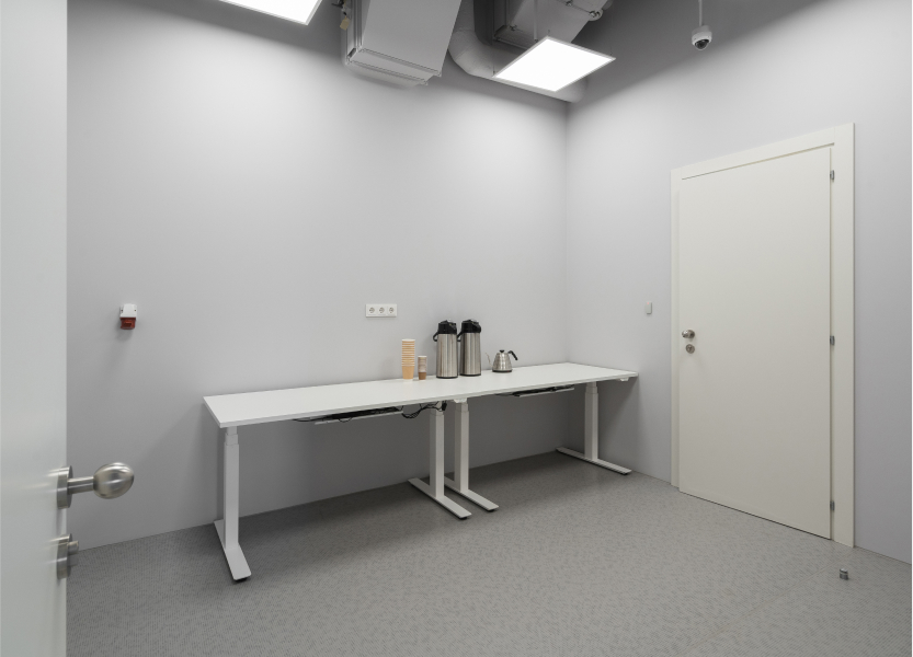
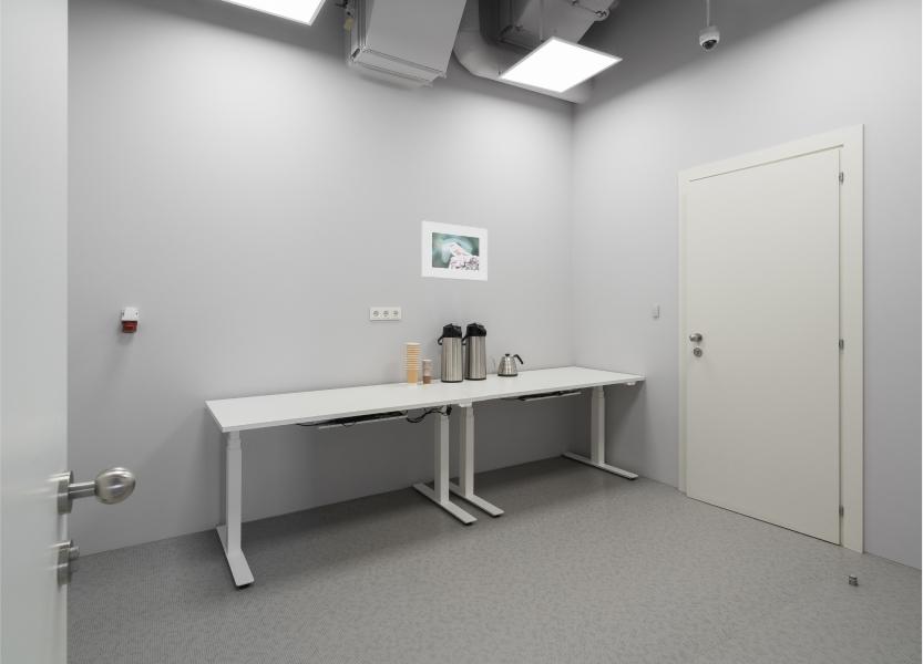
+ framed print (455, 251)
